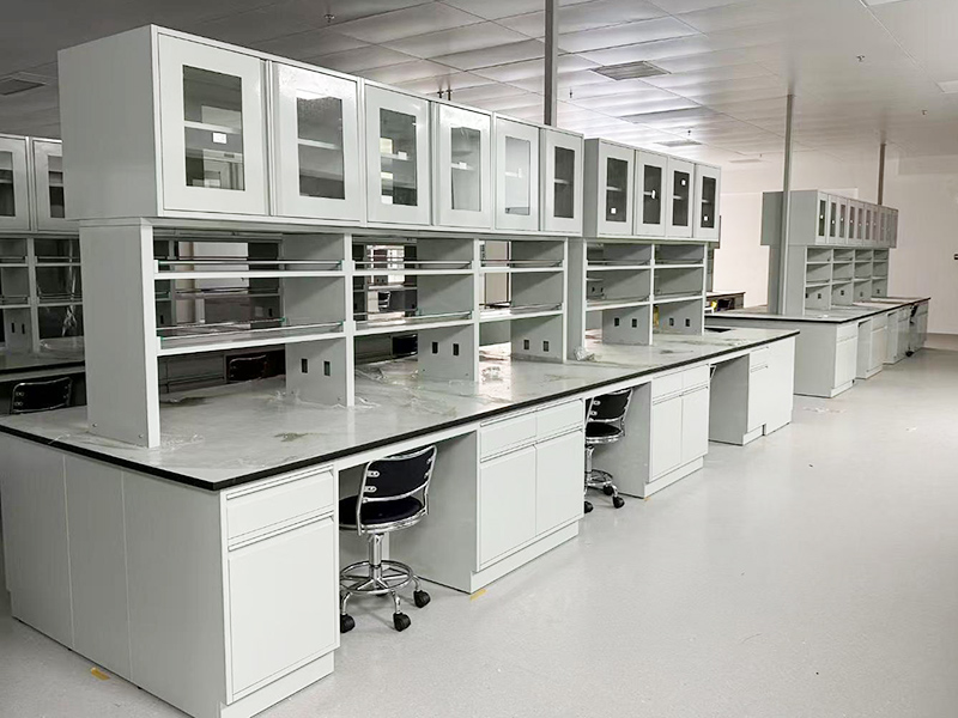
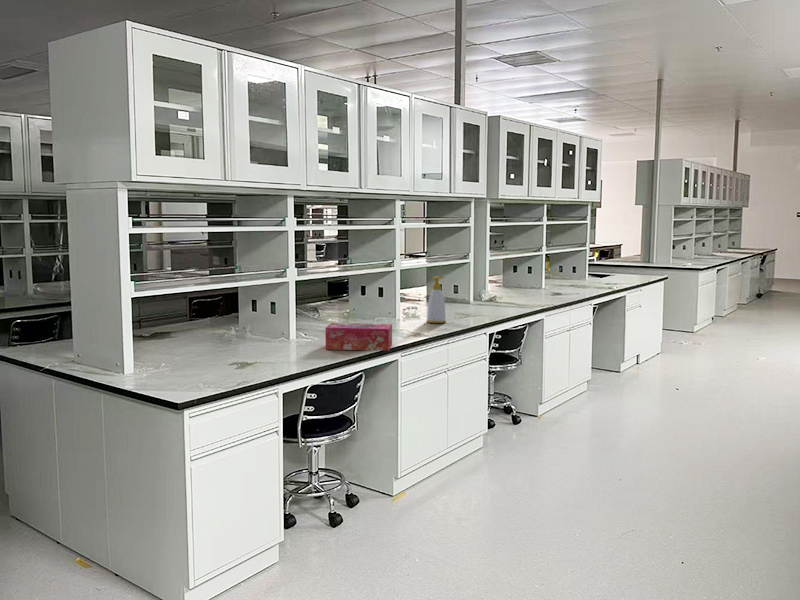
+ soap bottle (436, 299)
+ tissue box (359, 336)
